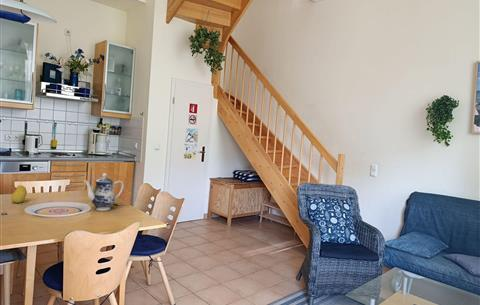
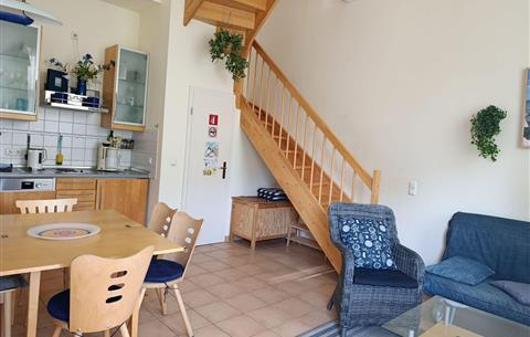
- fruit (19, 193)
- teapot (103, 191)
